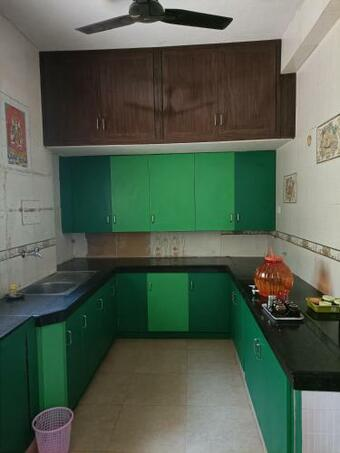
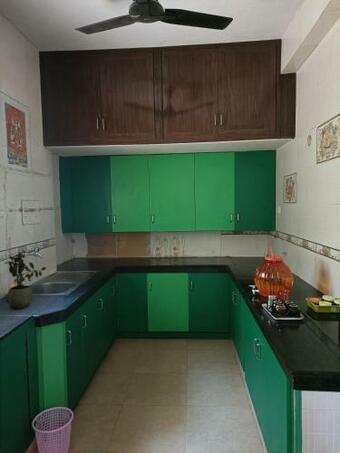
+ potted plant (24, 279)
